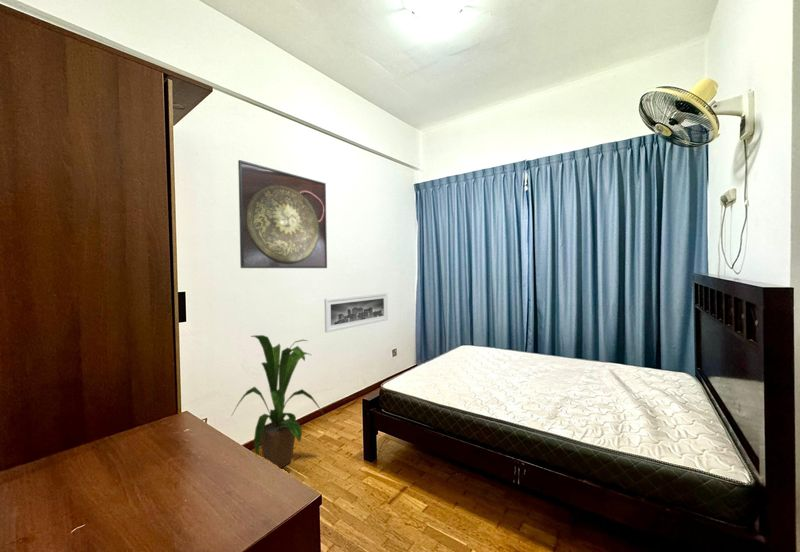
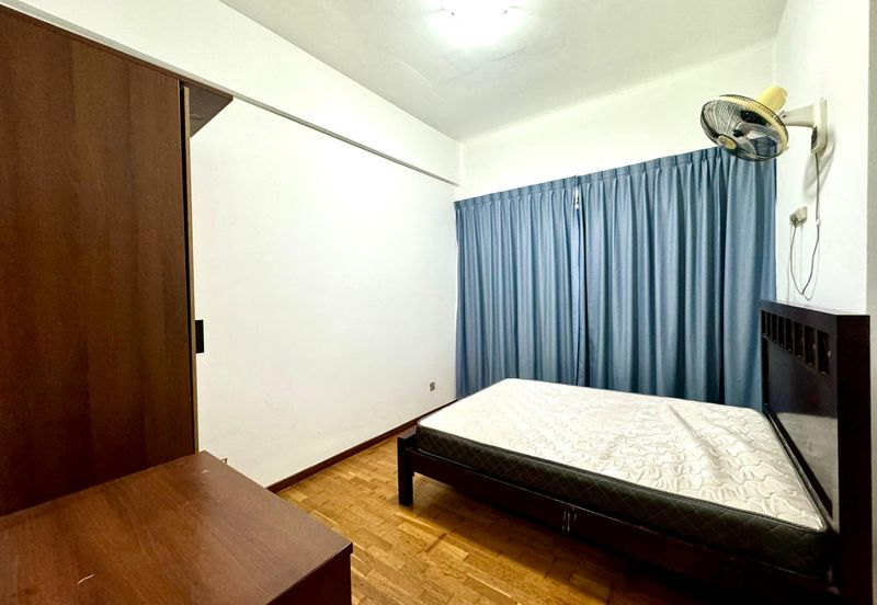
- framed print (288, 220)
- house plant (285, 392)
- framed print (359, 310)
